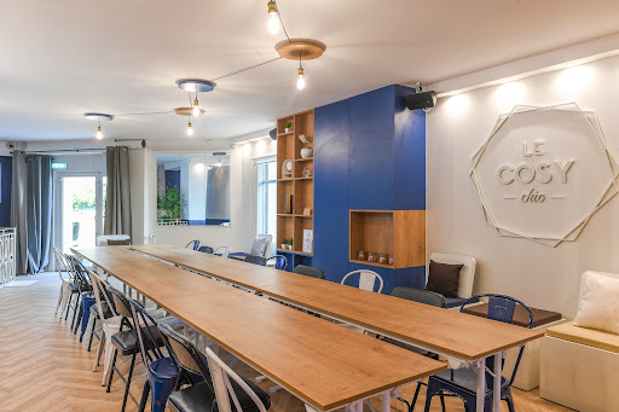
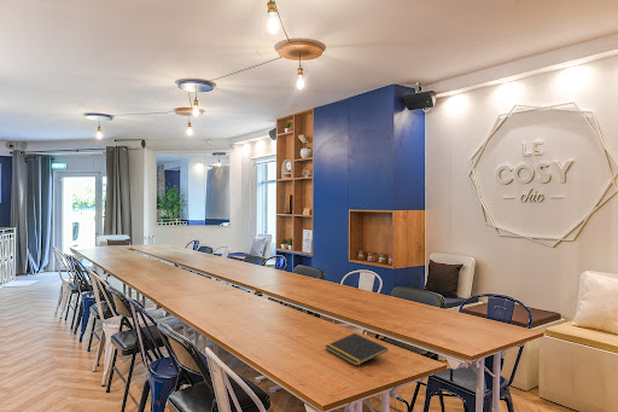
+ notepad (355, 348)
